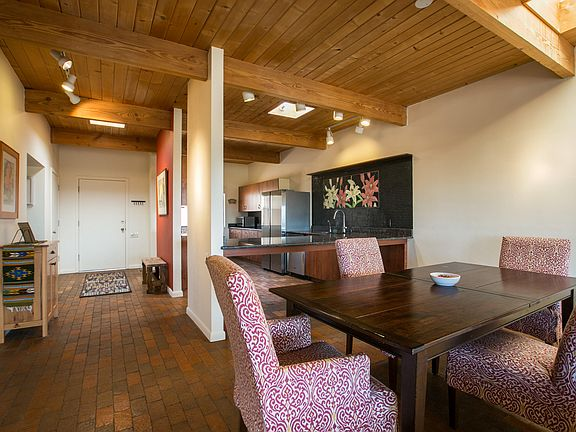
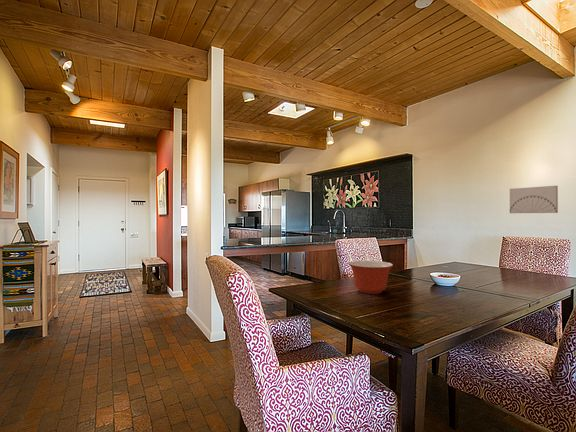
+ mixing bowl (370, 277)
+ wall art (532, 200)
